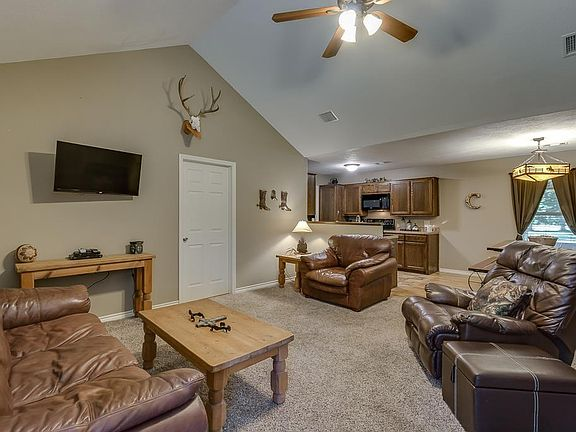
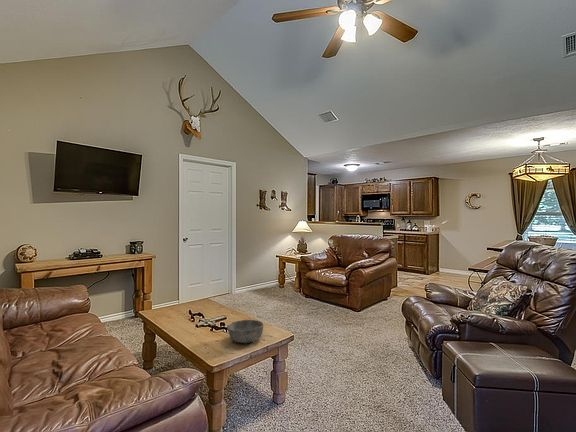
+ bowl (245, 332)
